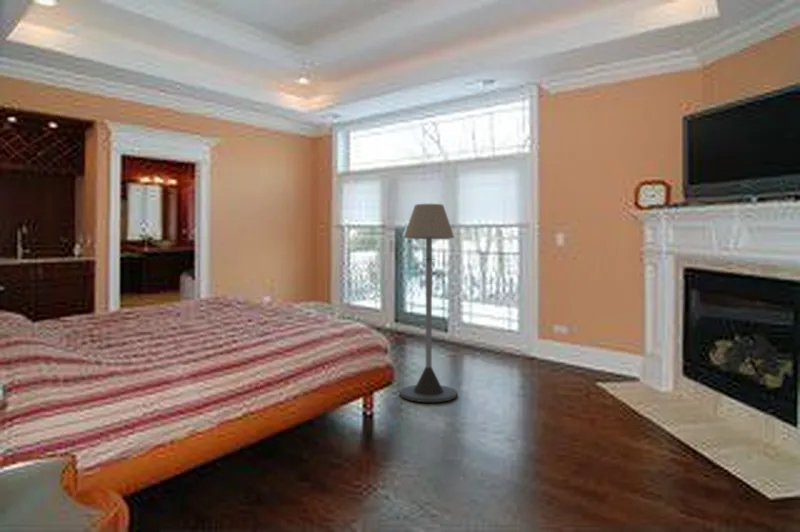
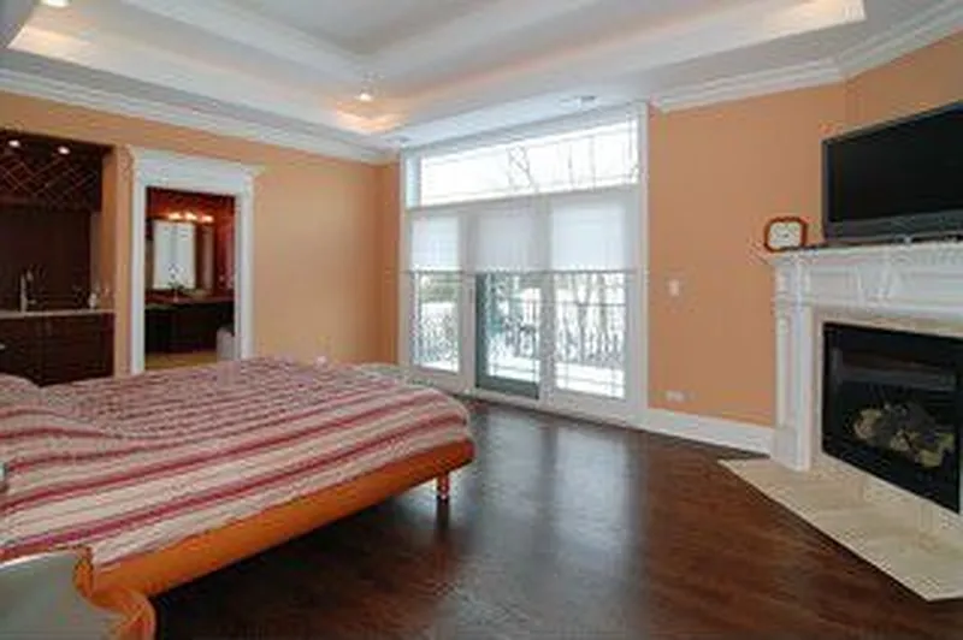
- floor lamp (428, 300)
